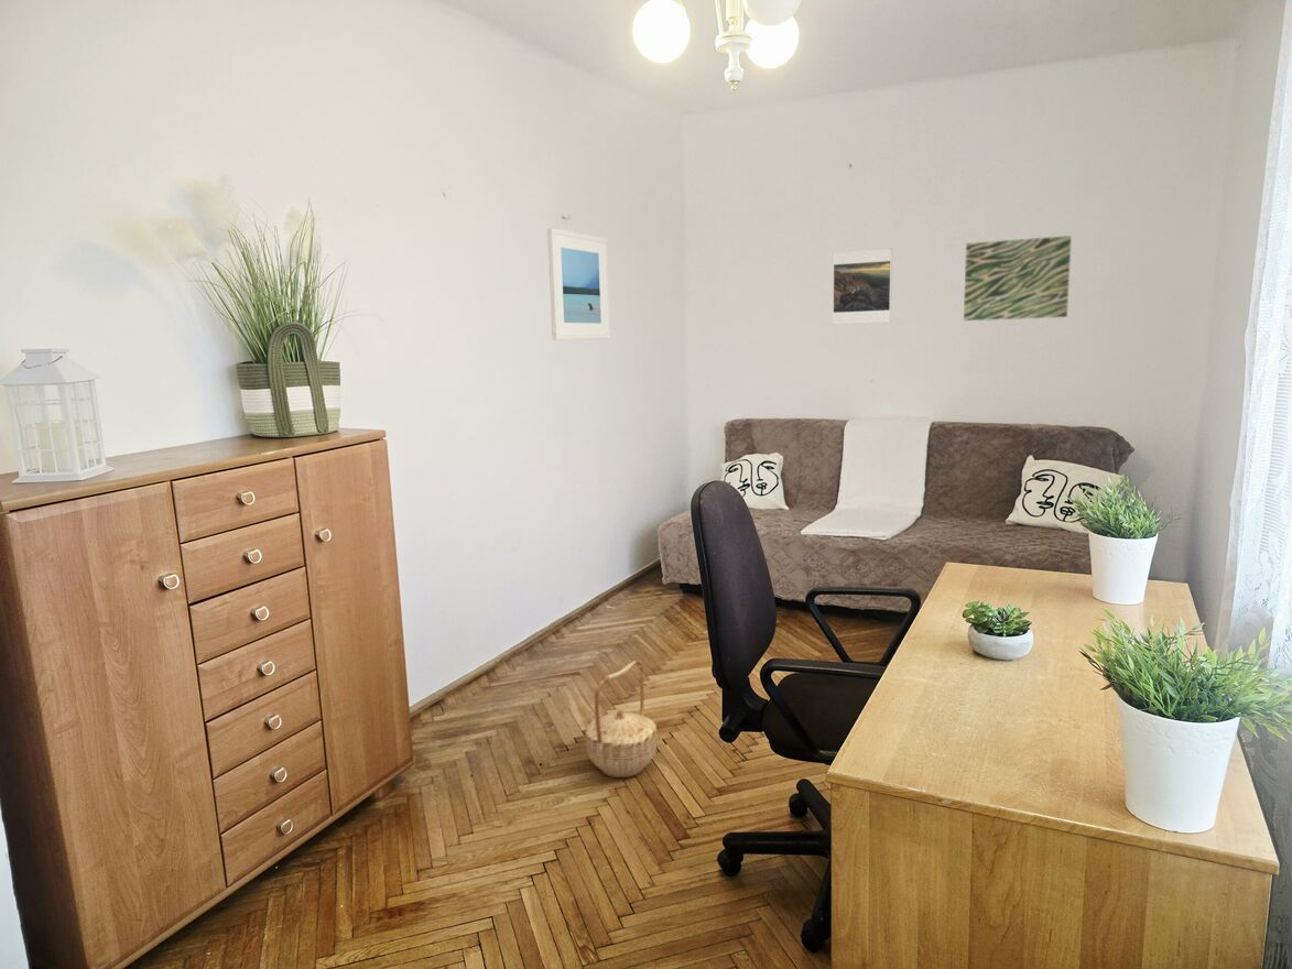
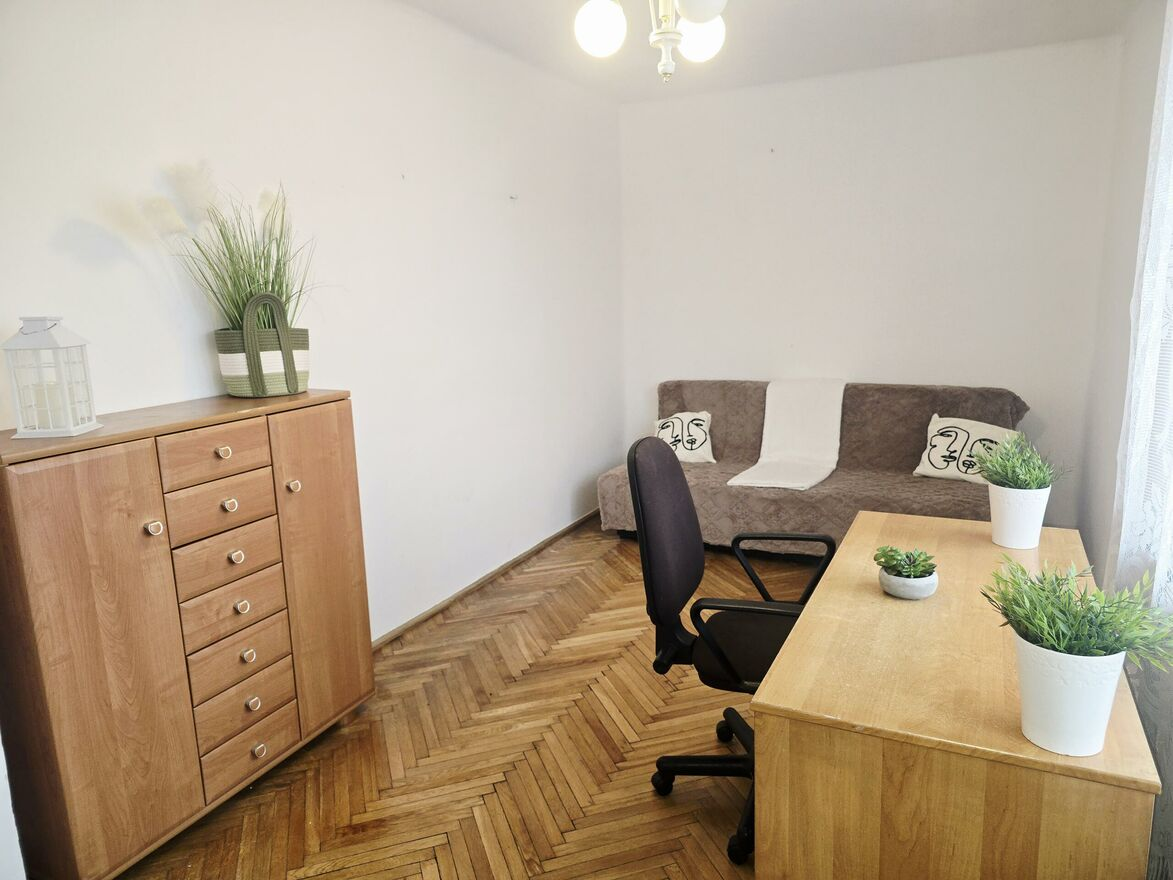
- wall art (1016, 279)
- basket (620, 717)
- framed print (580, 286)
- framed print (861, 287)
